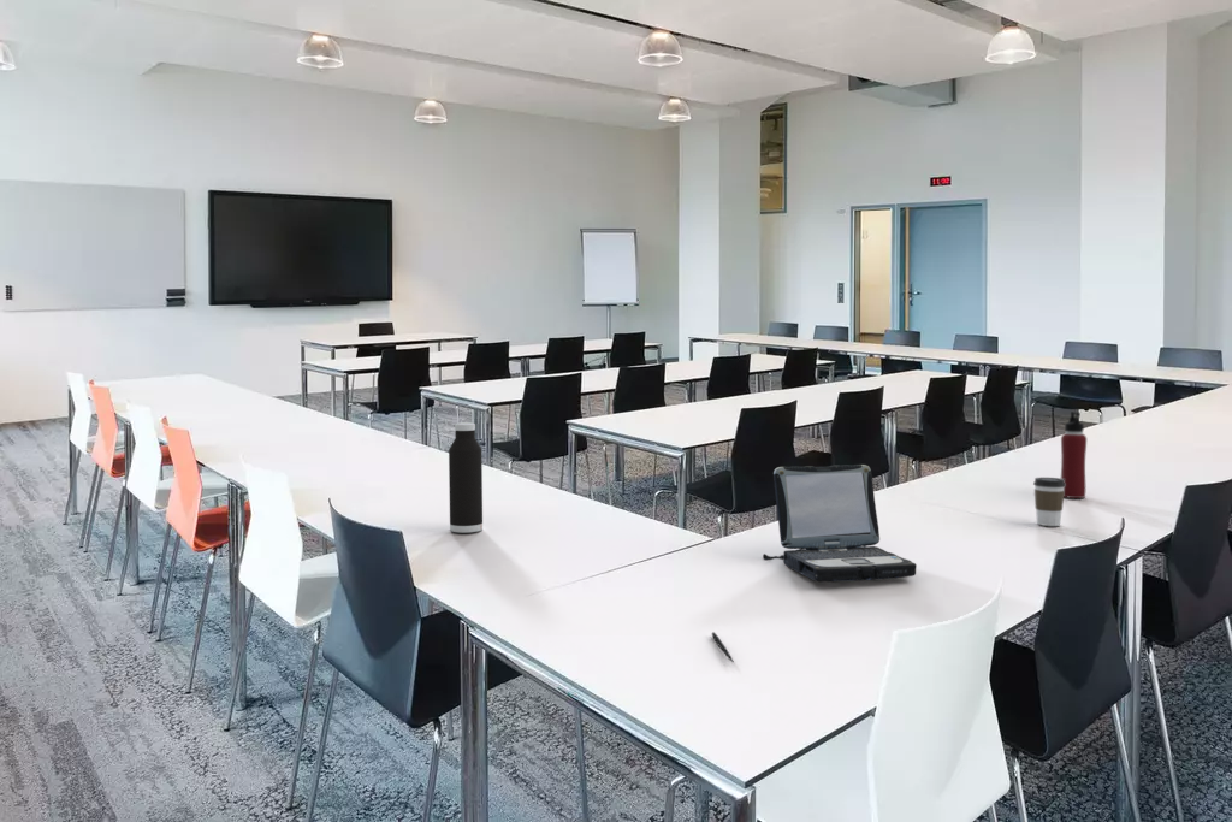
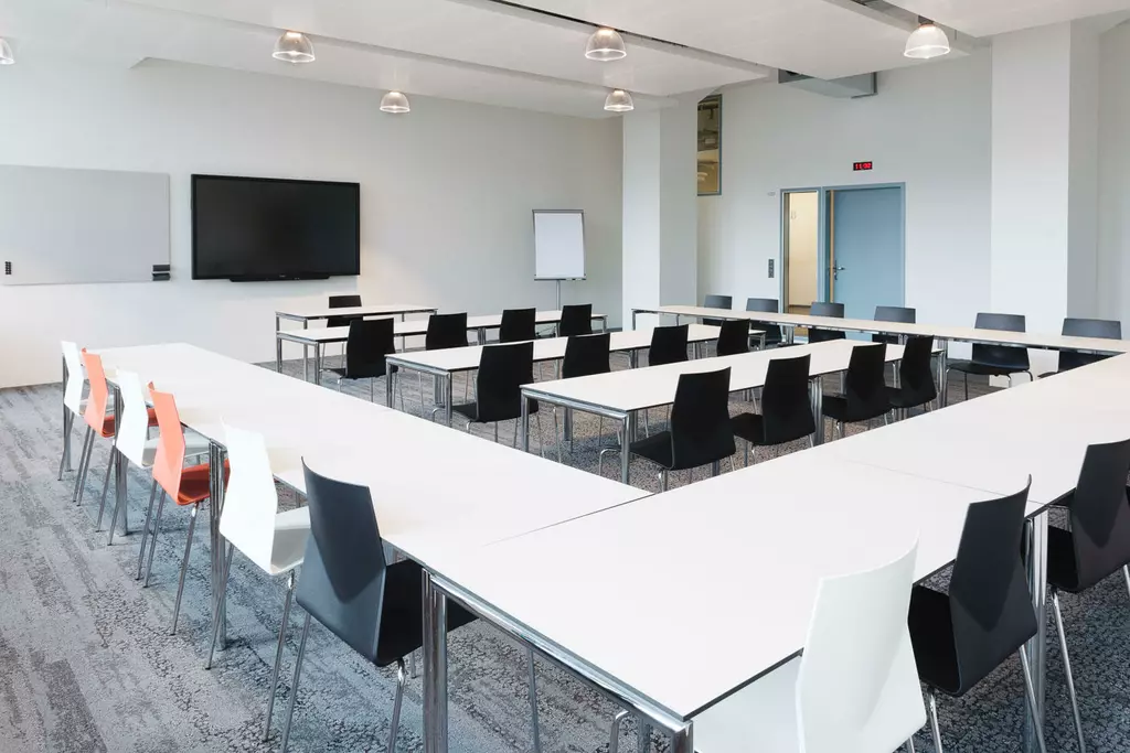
- laptop (839, 519)
- pen (722, 646)
- water bottle (464, 477)
- water bottle (1073, 454)
- coffee cup (1048, 501)
